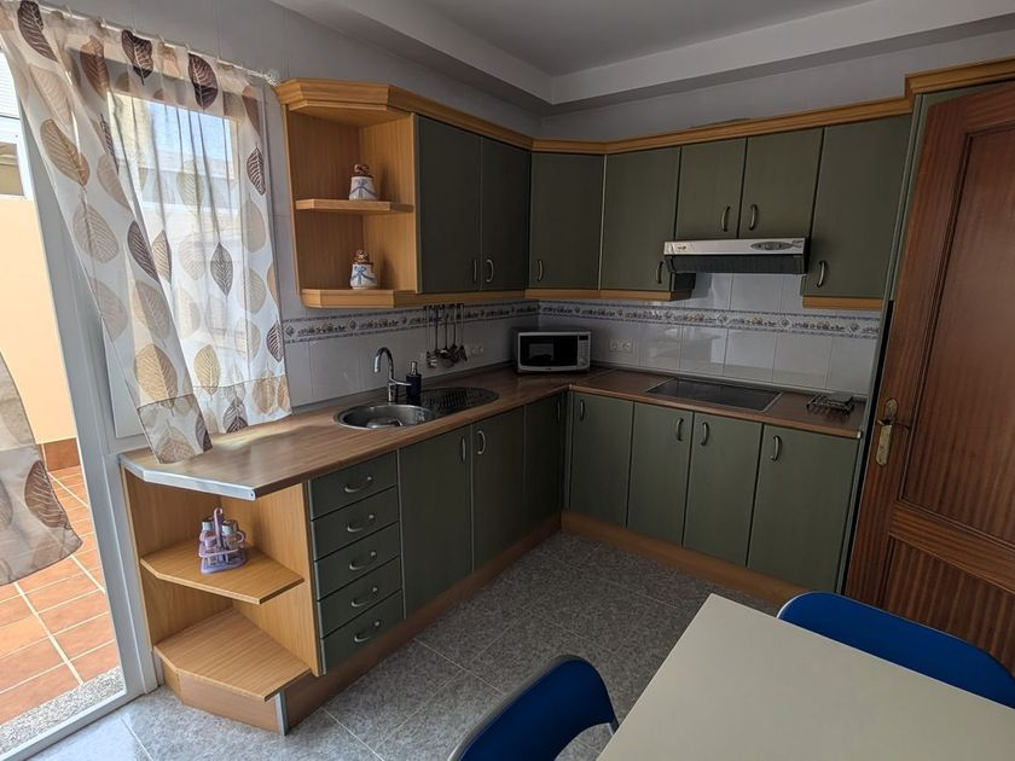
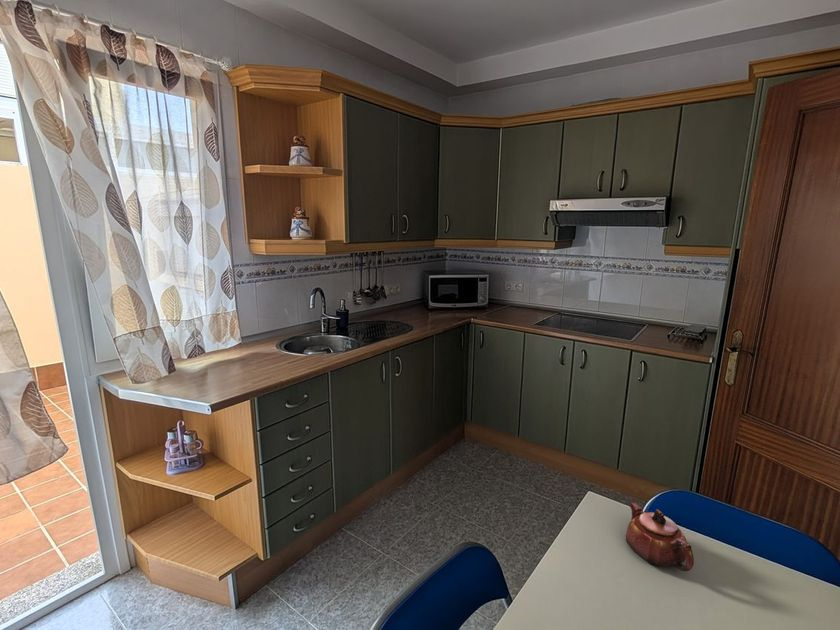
+ teapot (658, 533)
